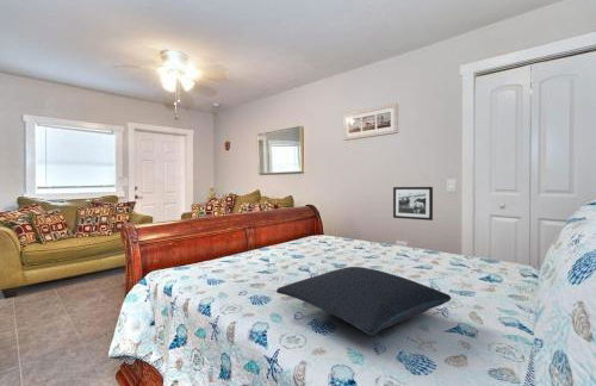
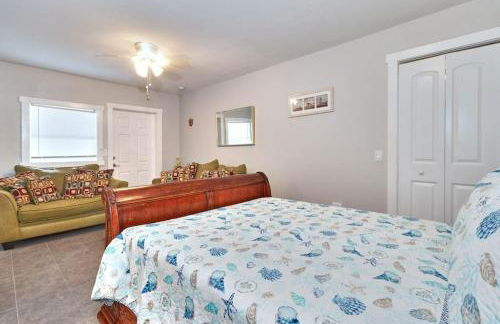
- pillow (360, 293)
- picture frame (411, 203)
